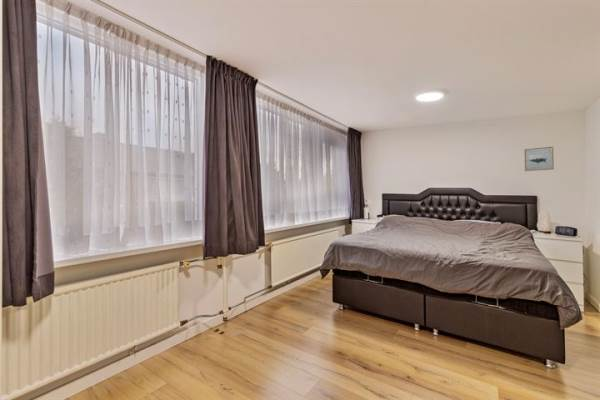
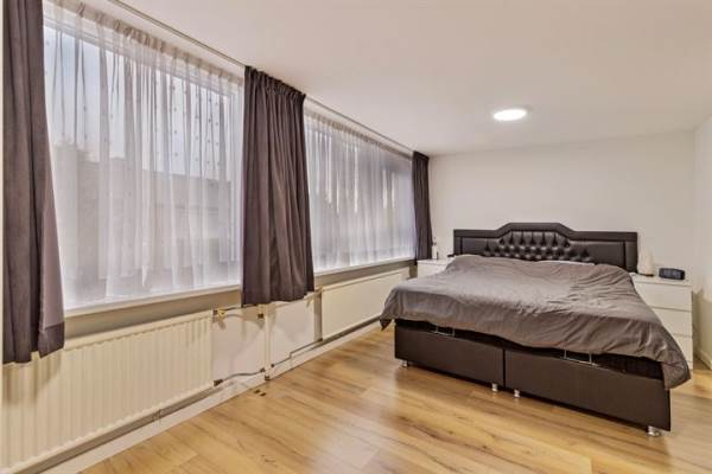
- wall art (538, 159)
